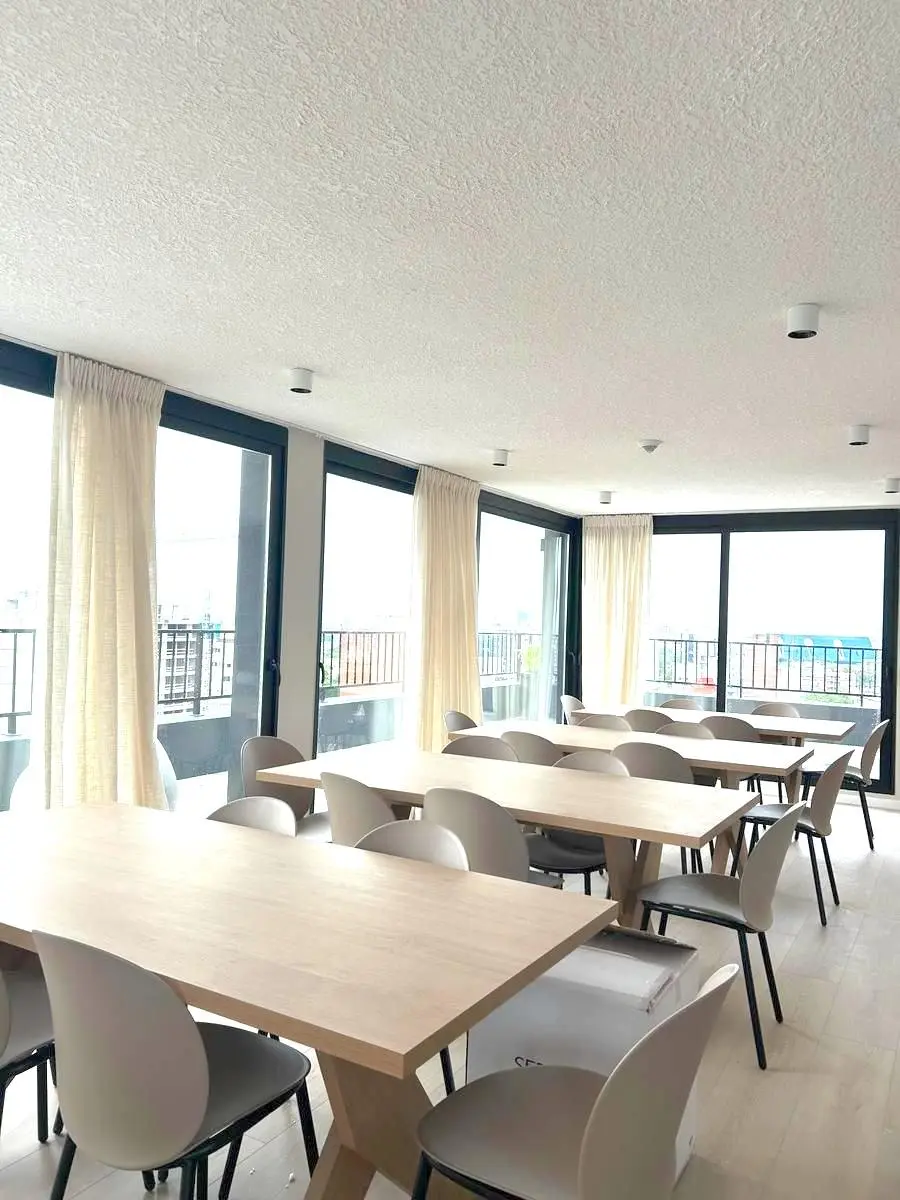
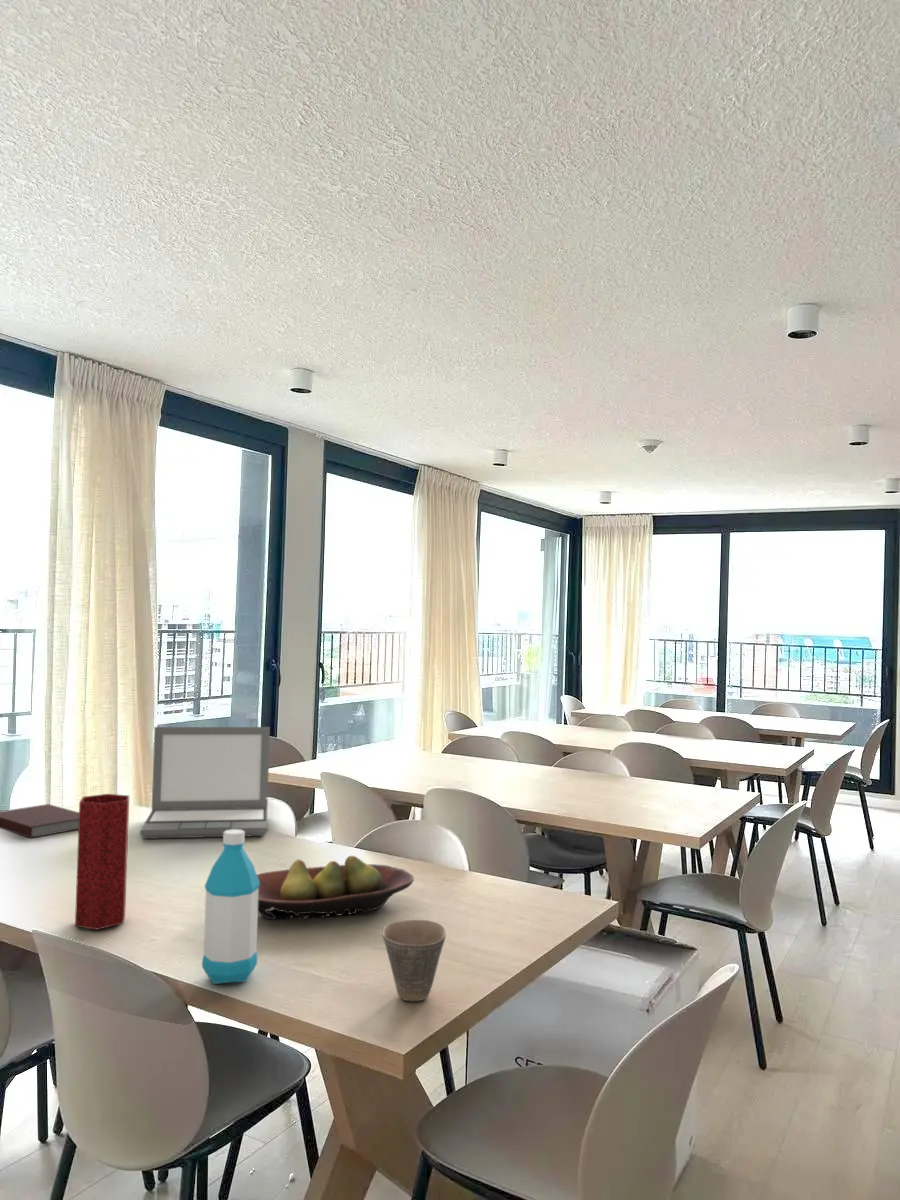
+ cup (413, 963)
+ fruit bowl (325, 883)
+ laptop (209, 779)
+ water bottle (231, 904)
+ vase (102, 860)
+ notebook (39, 820)
